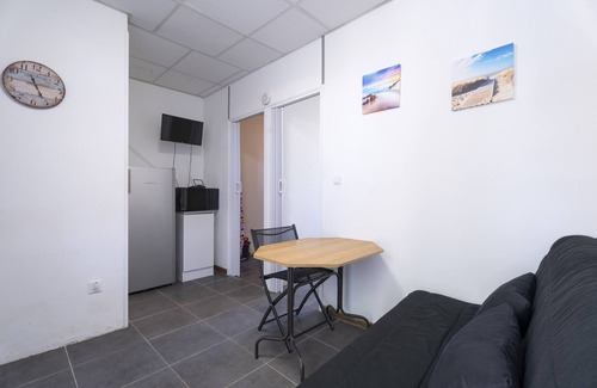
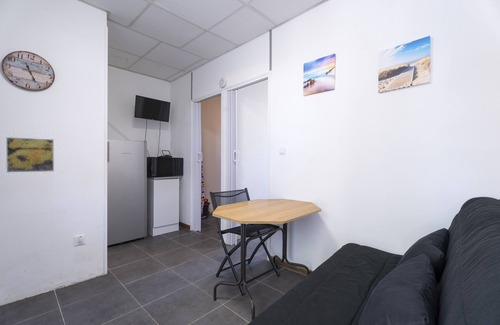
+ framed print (31, 155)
